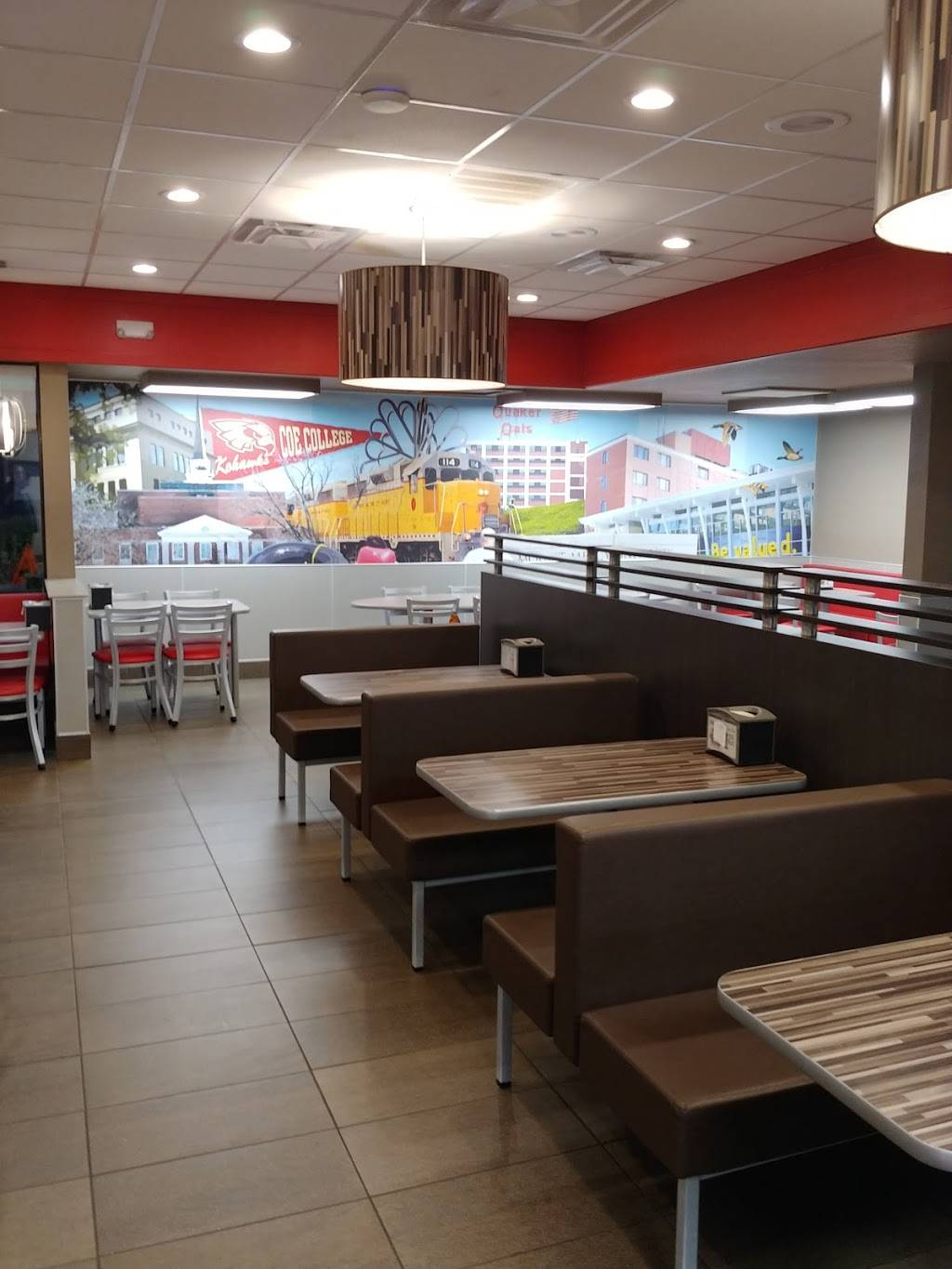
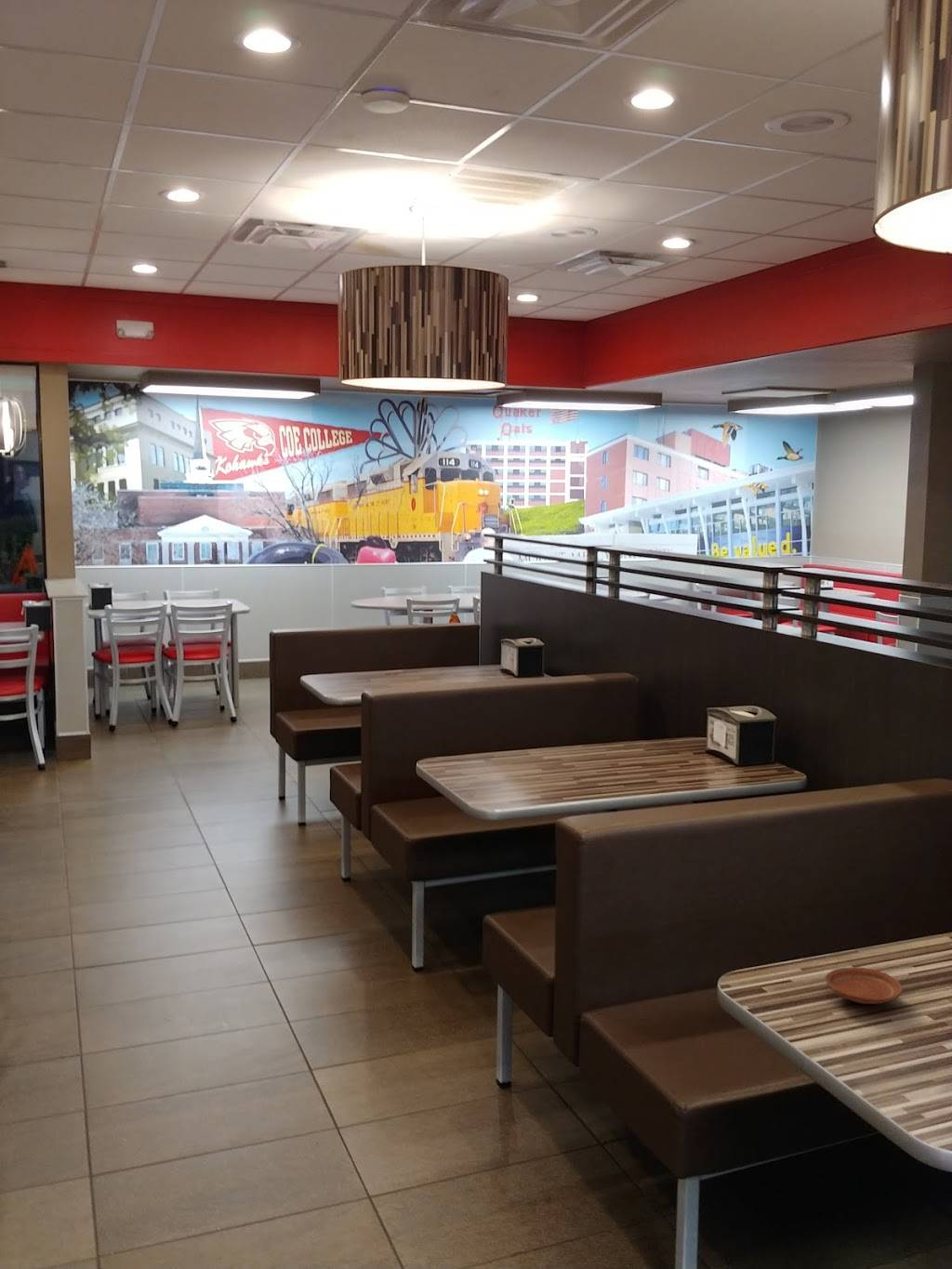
+ plate (863, 990)
